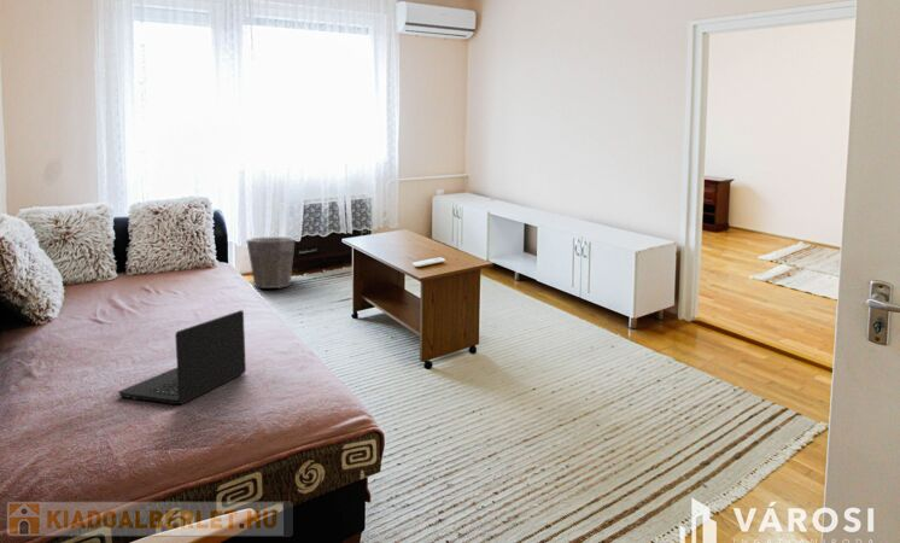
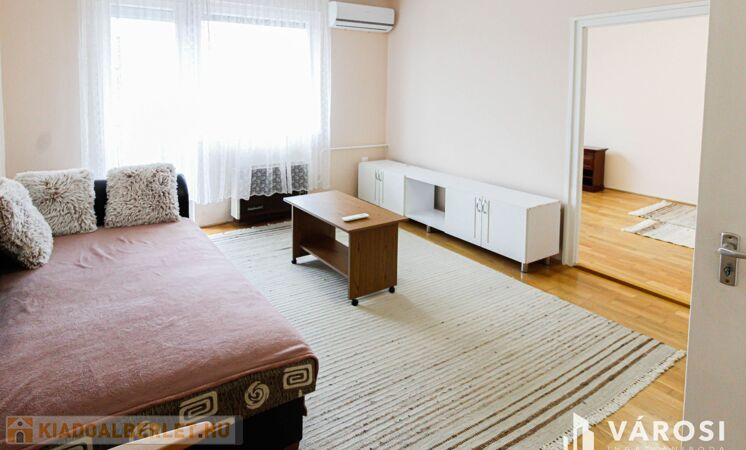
- waste bin (271, 262)
- laptop (183, 350)
